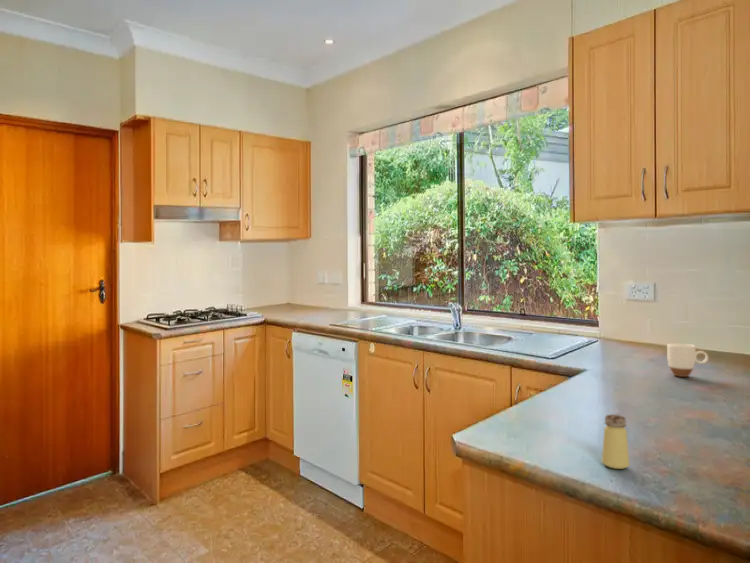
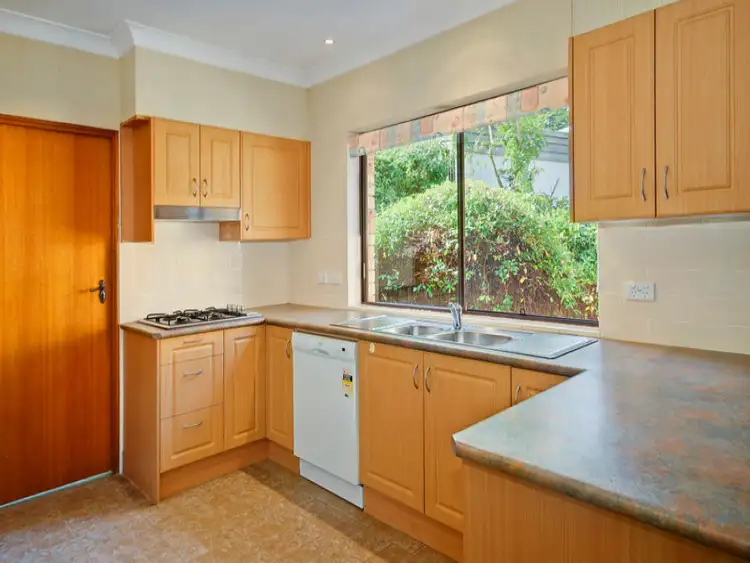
- saltshaker (615, 440)
- mug (687, 360)
